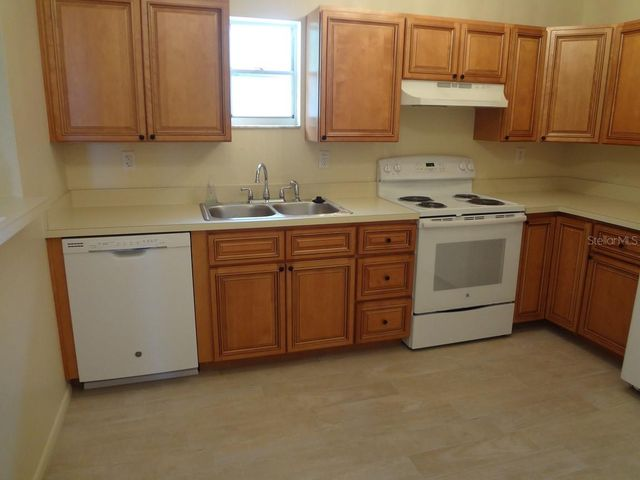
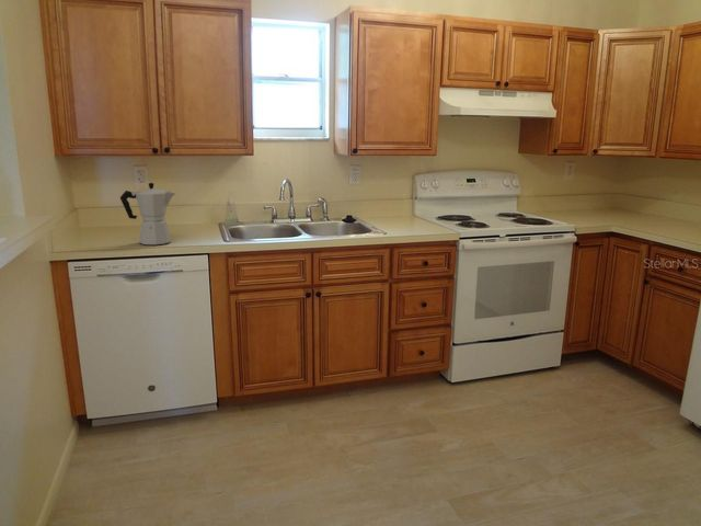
+ moka pot (149, 213)
